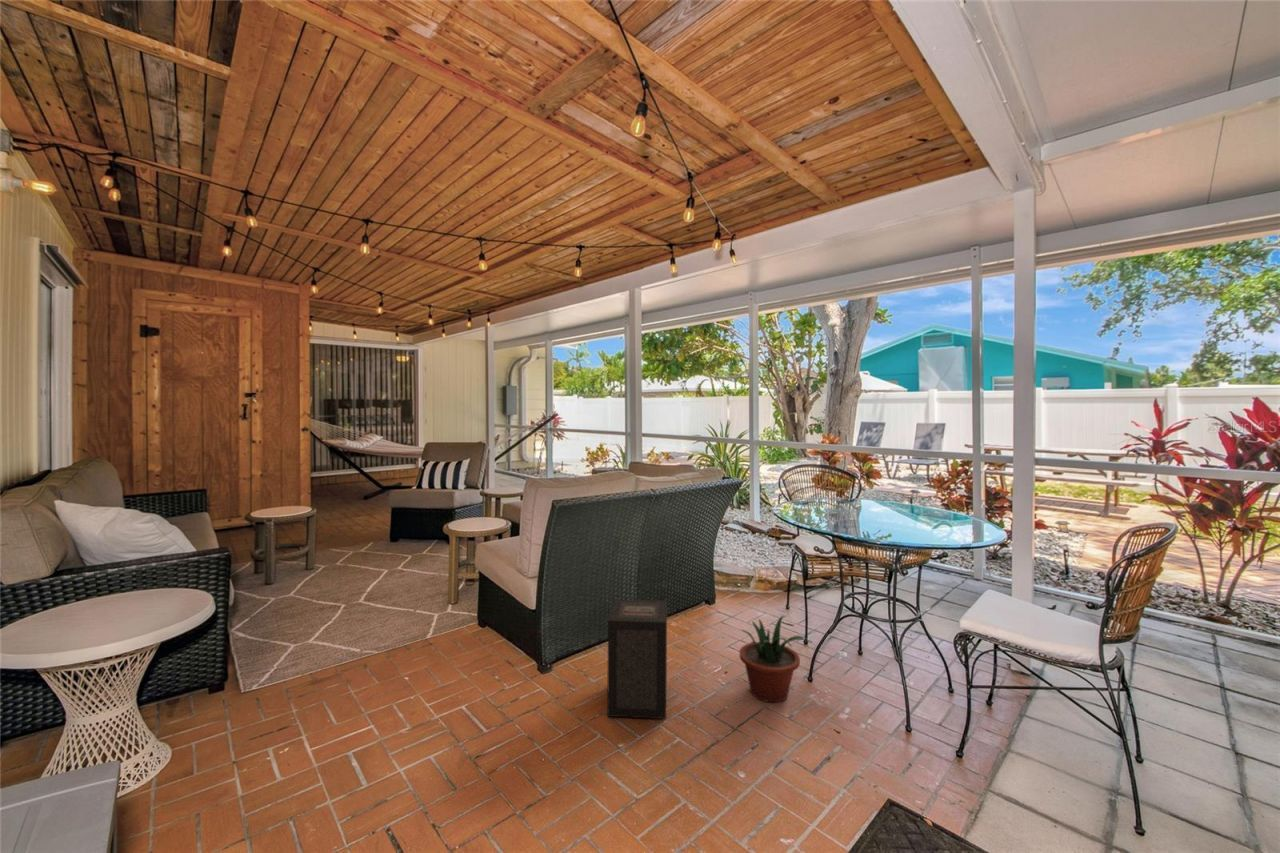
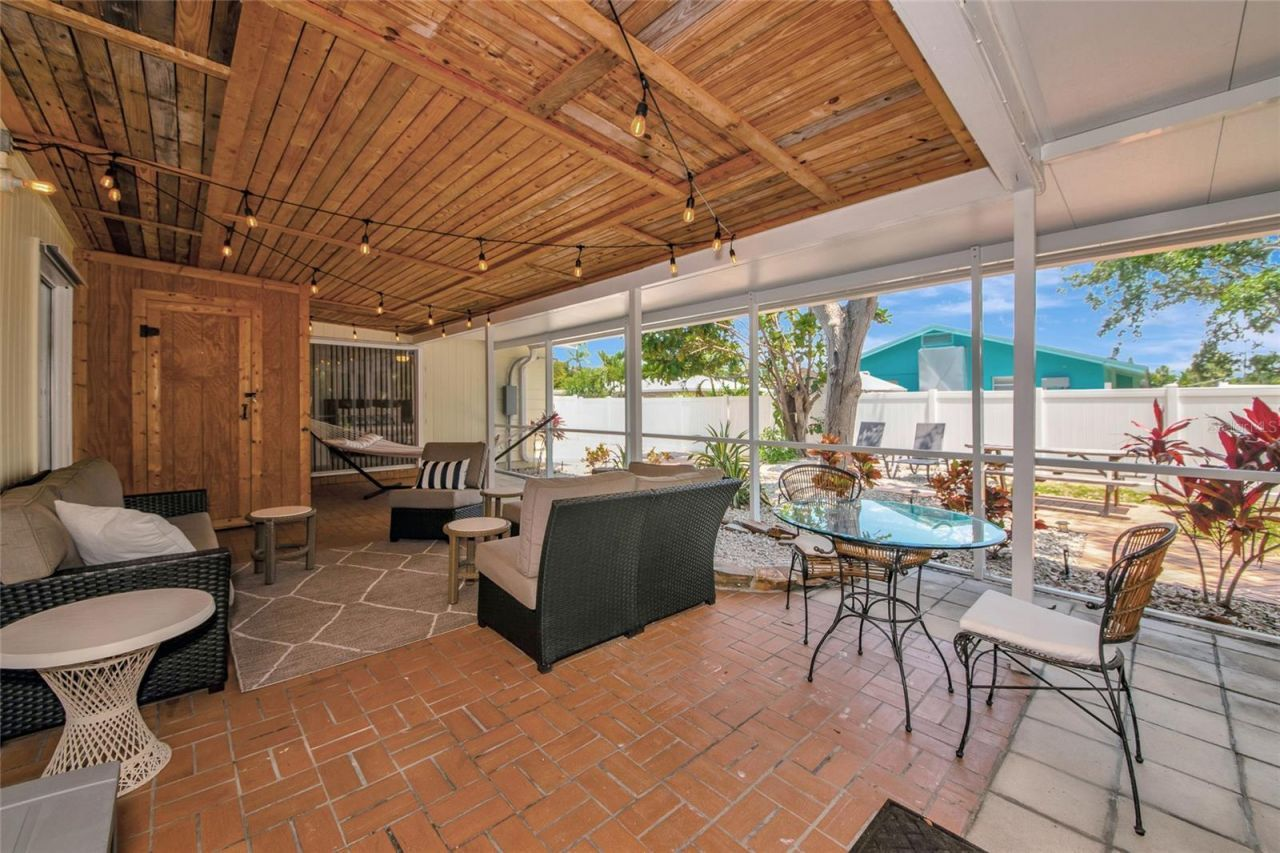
- potted plant (775, 659)
- speaker (638, 655)
